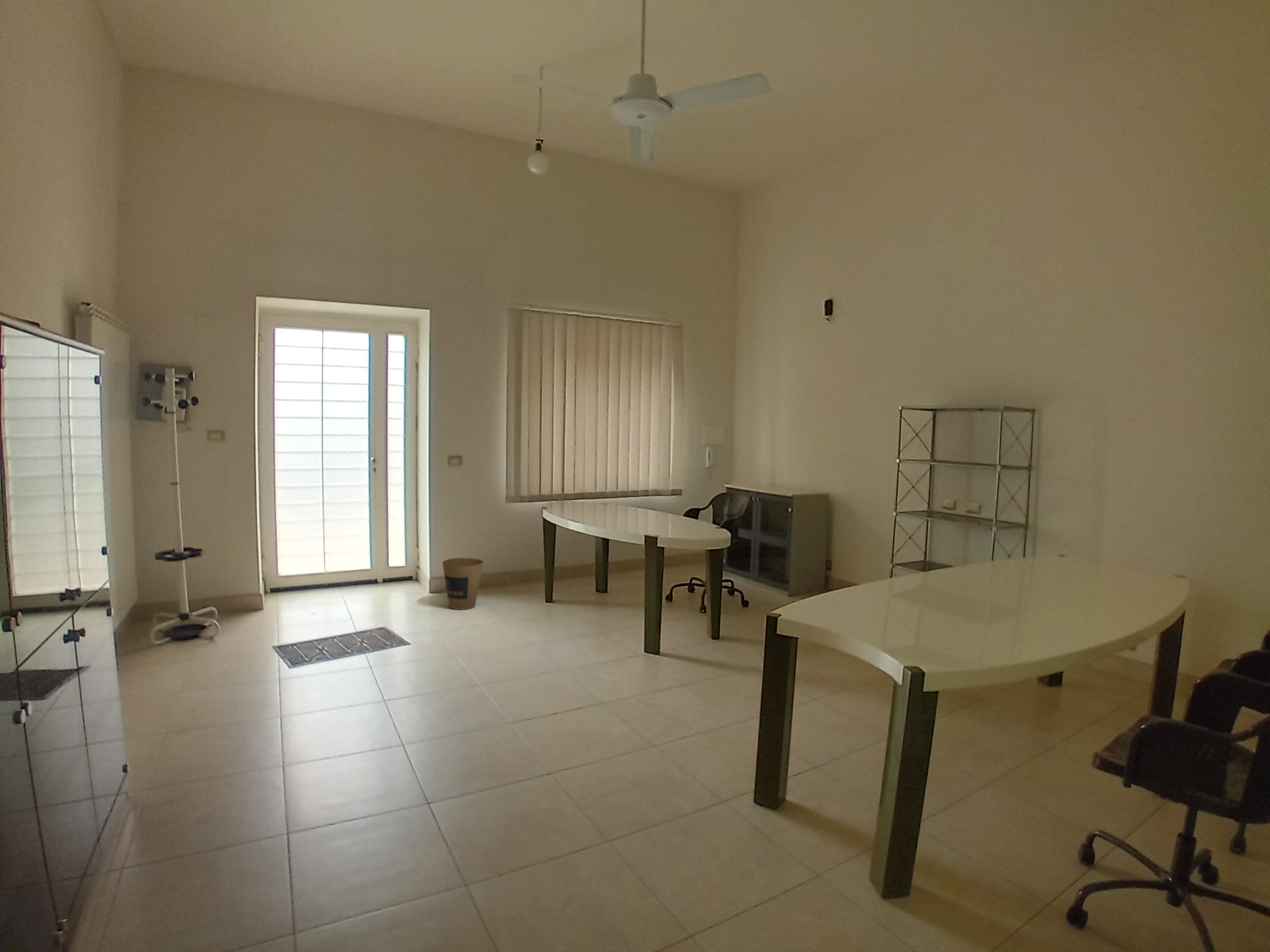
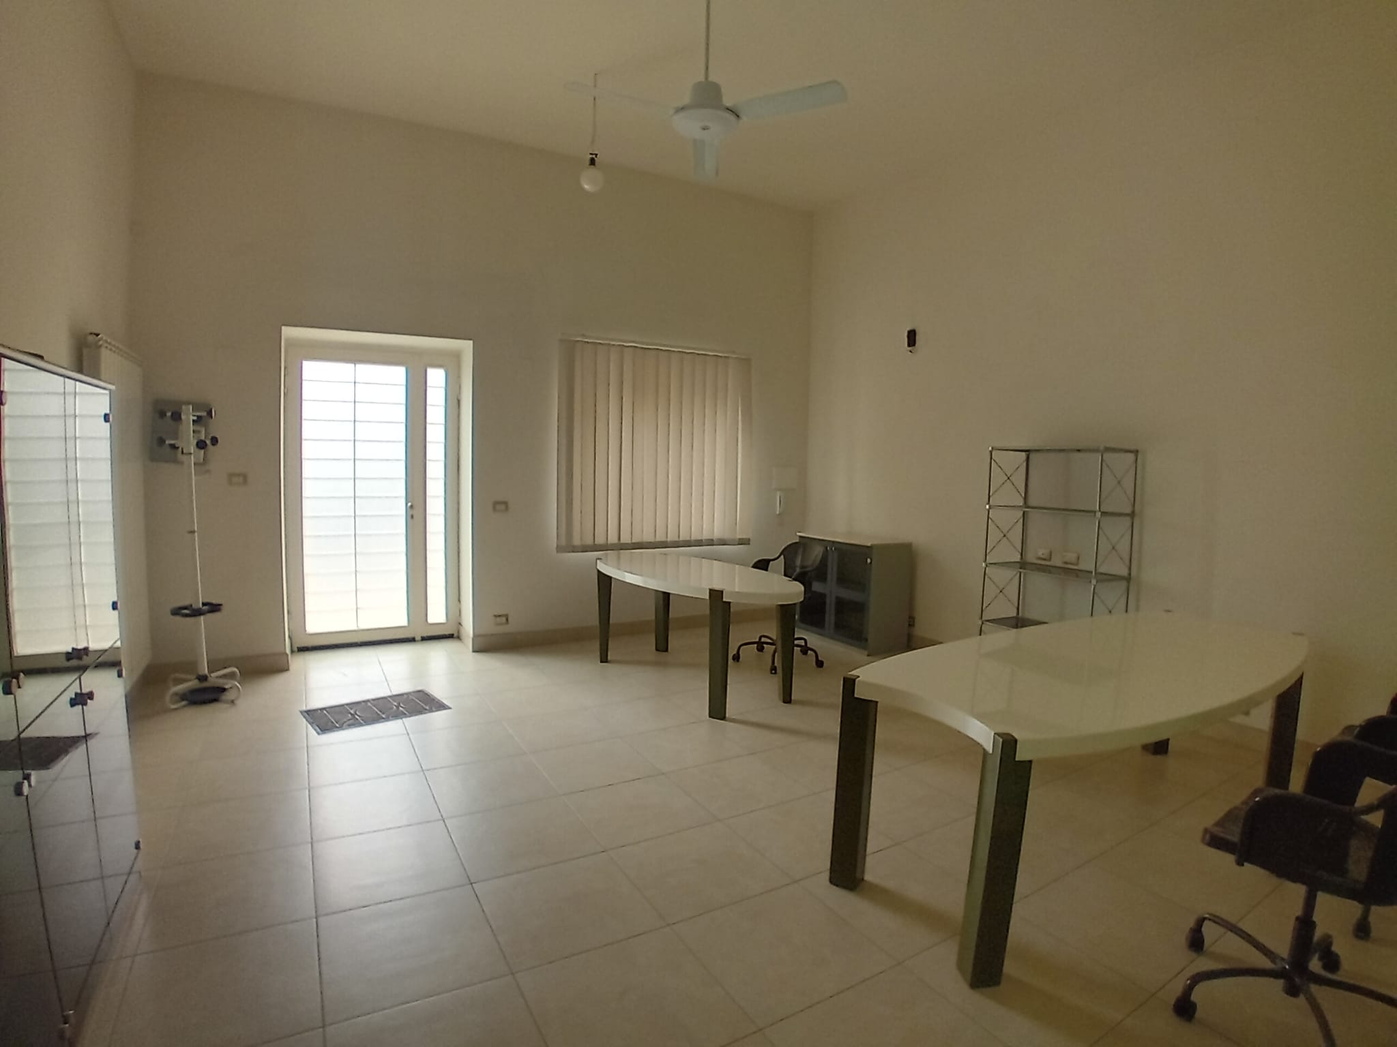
- trash can (462, 584)
